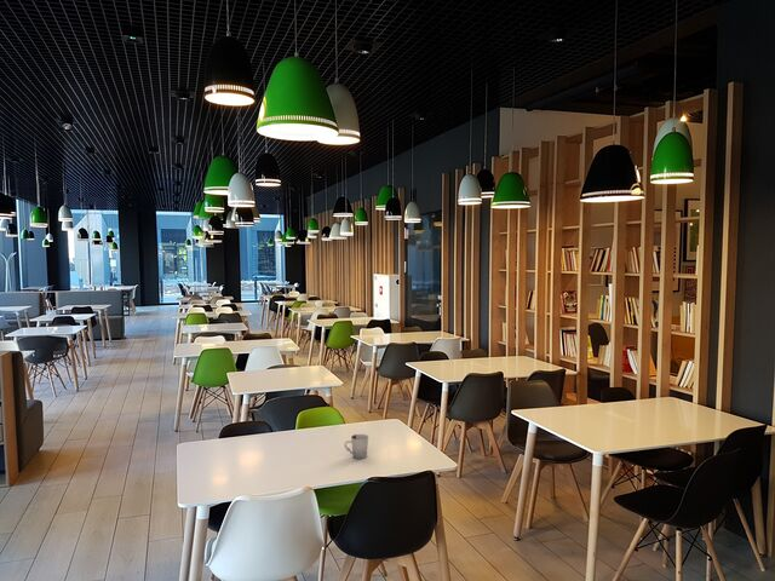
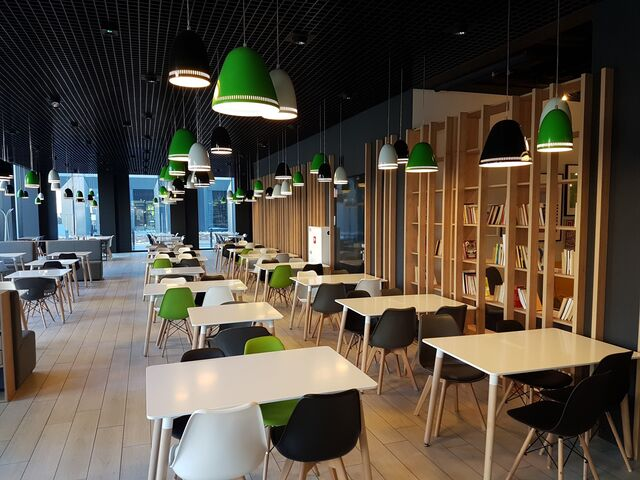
- cup (356, 447)
